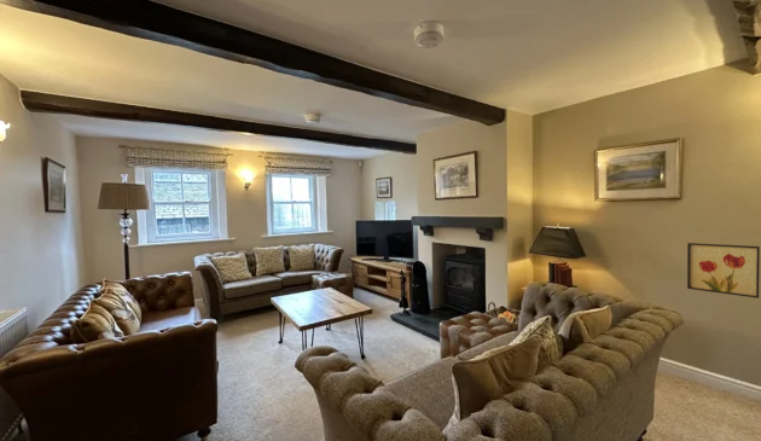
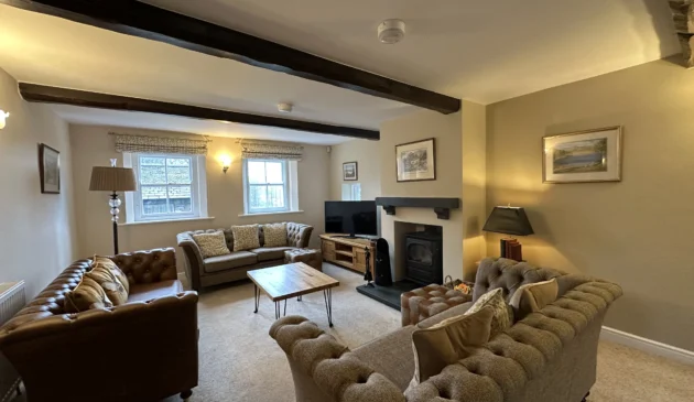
- wall art (721, 268)
